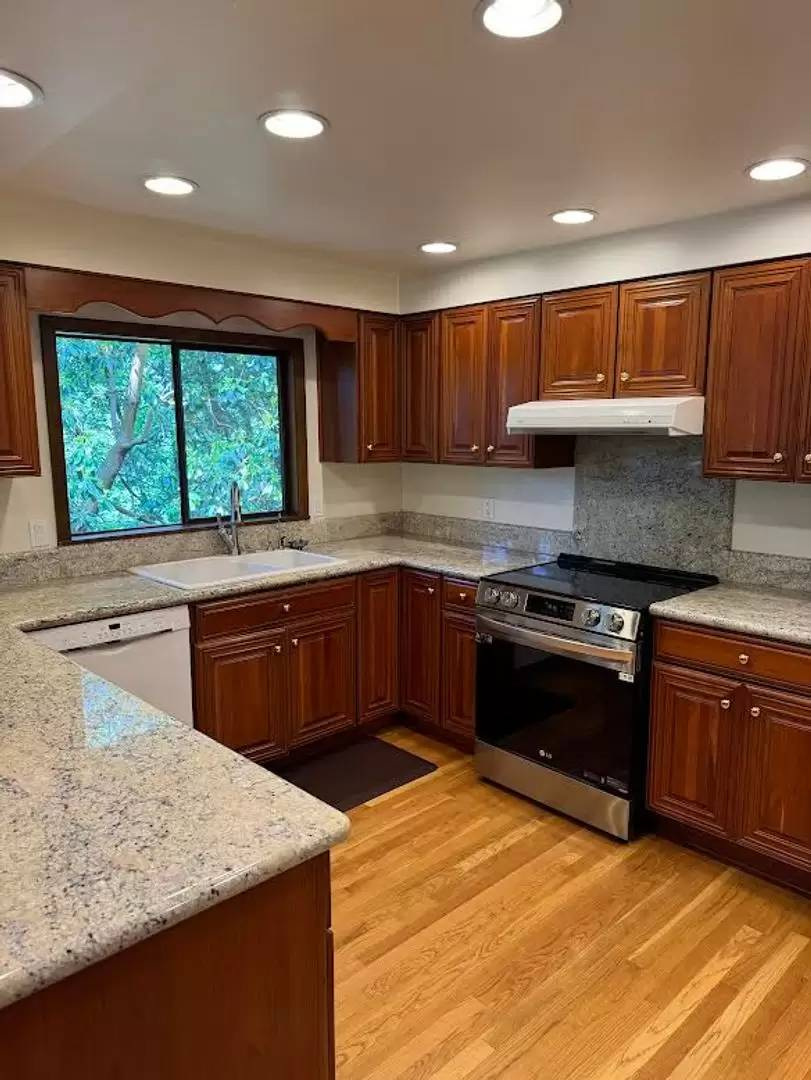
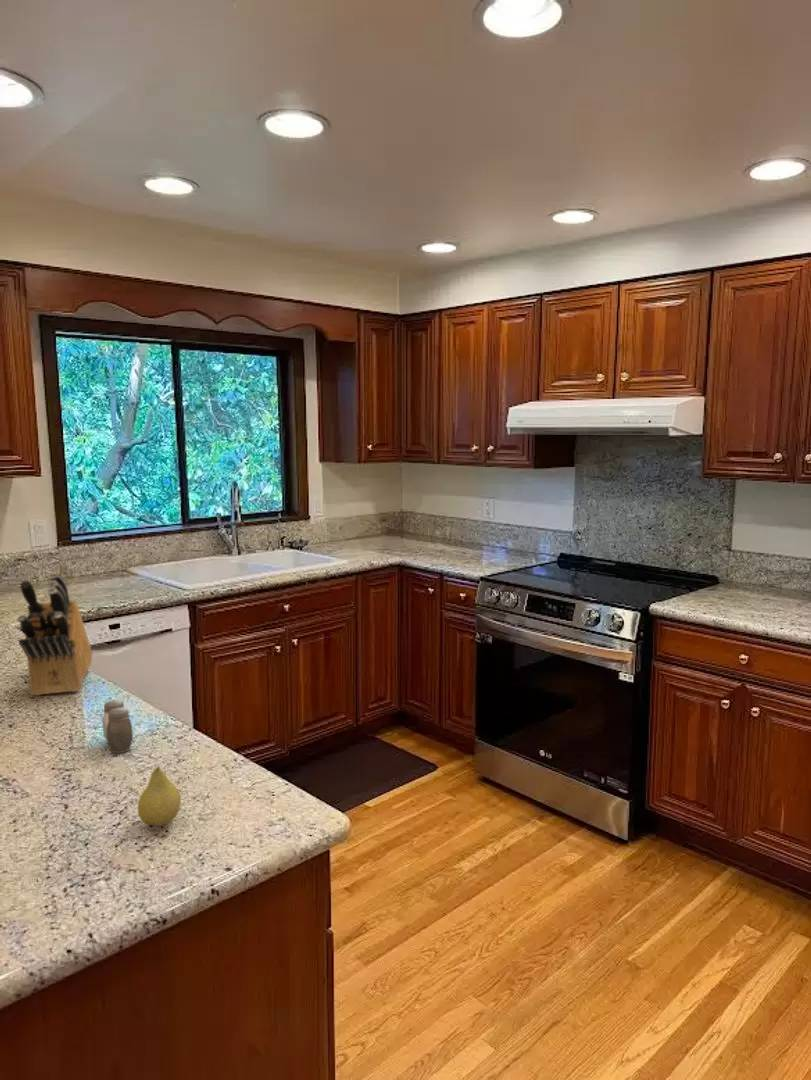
+ fruit (158, 790)
+ salt and pepper shaker (117, 725)
+ knife block (56, 625)
